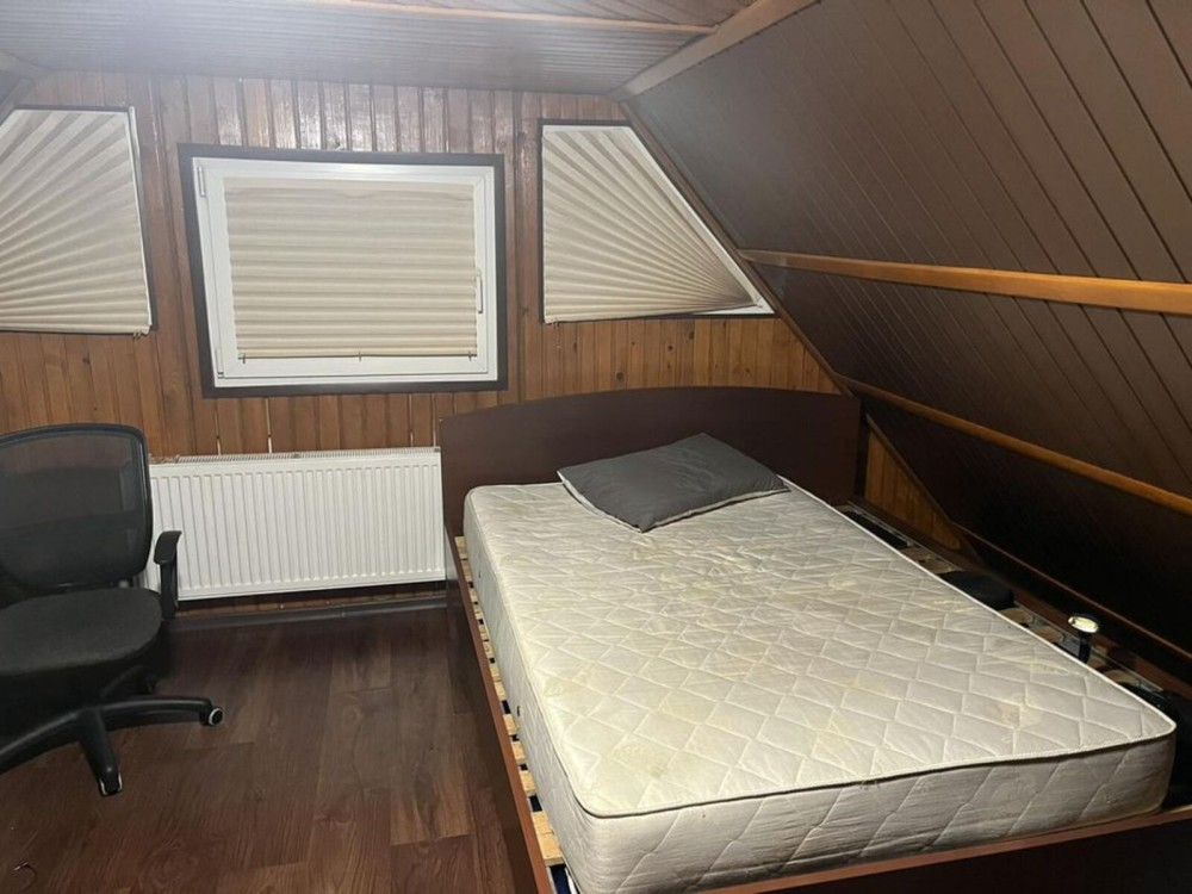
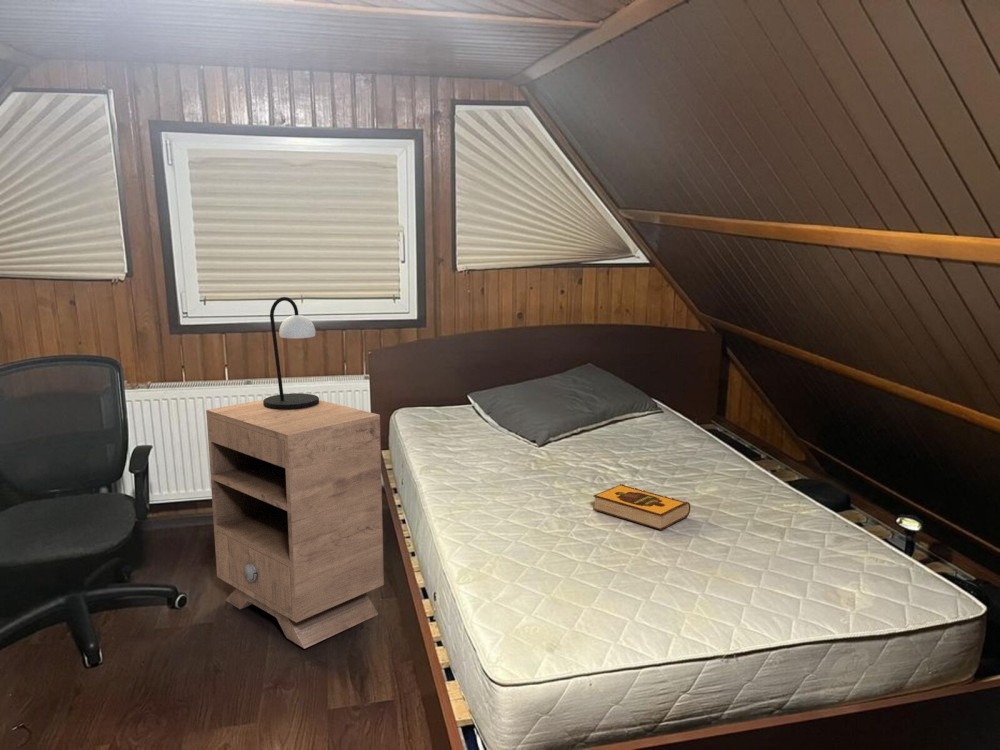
+ hardback book (641, 505)
+ table lamp (278, 354)
+ nightstand (294, 512)
